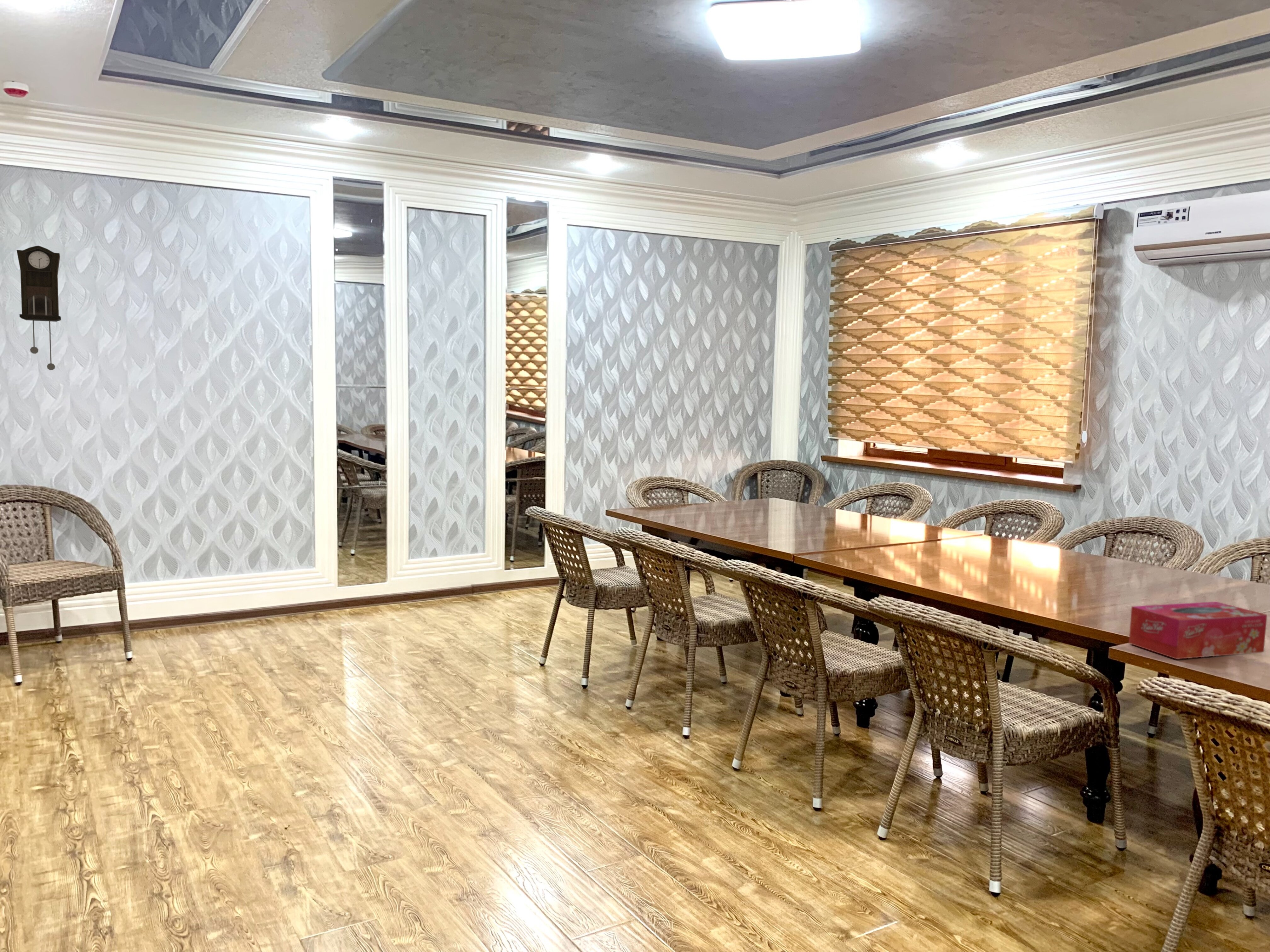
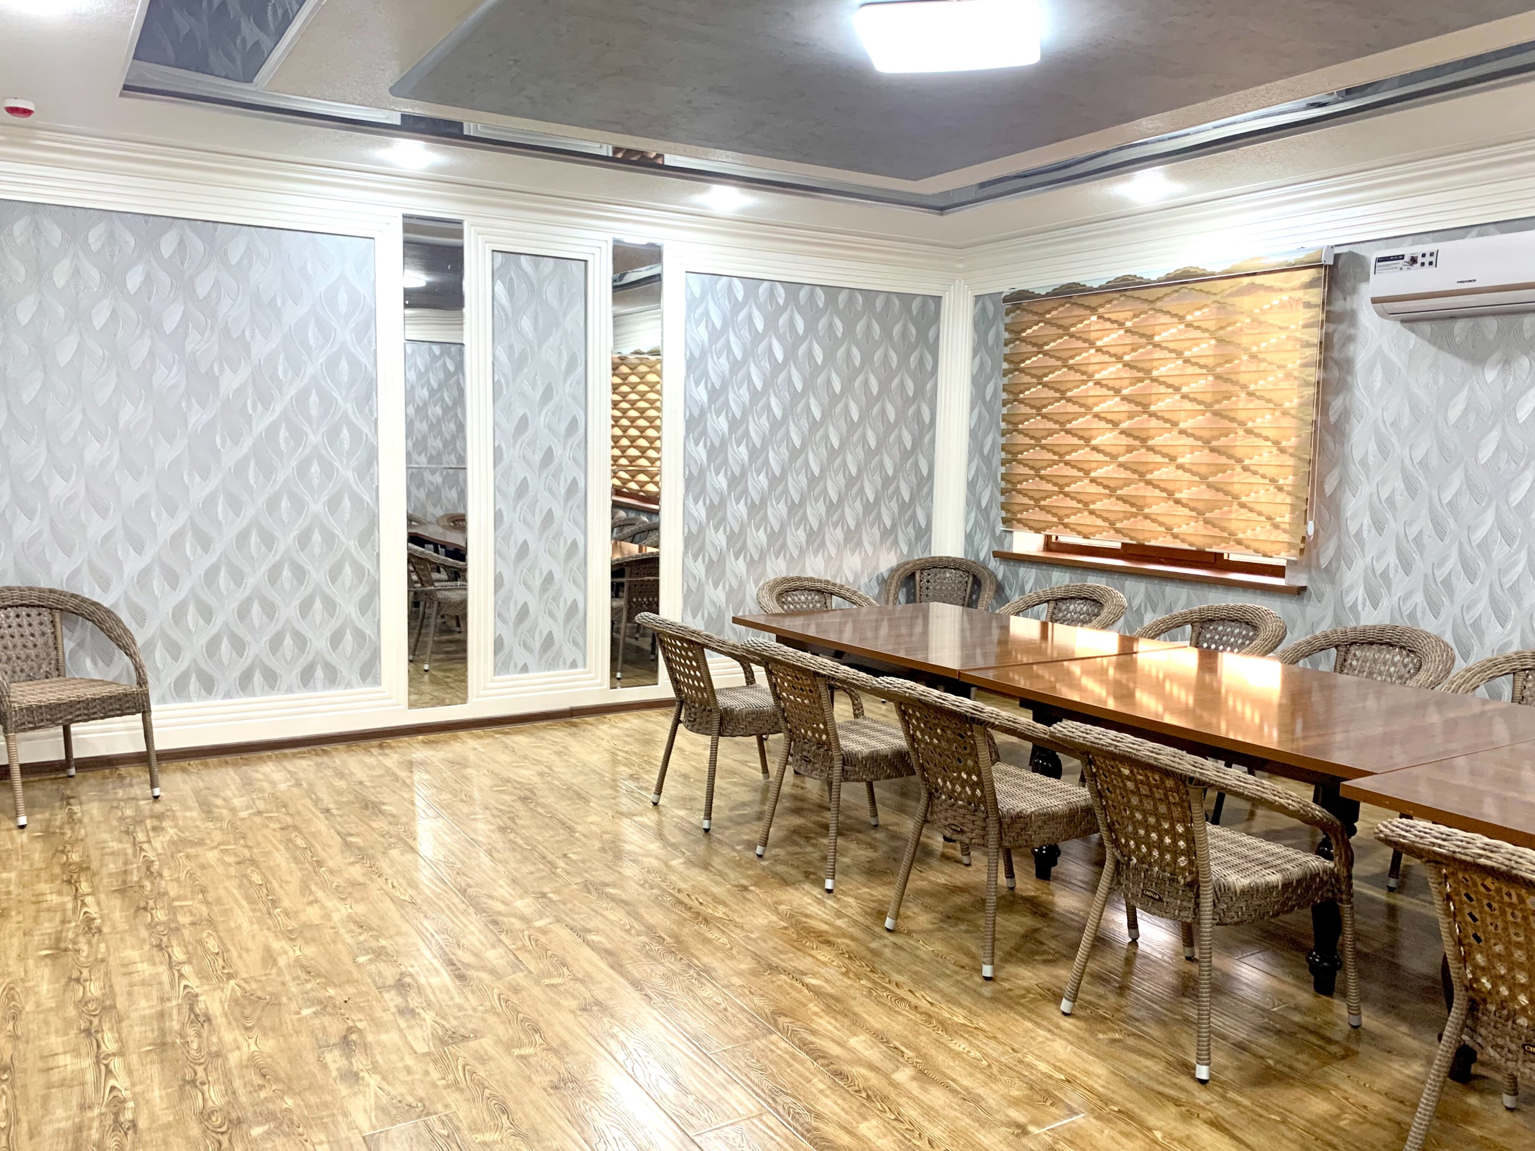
- pendulum clock (40, 309)
- tissue box (1197, 629)
